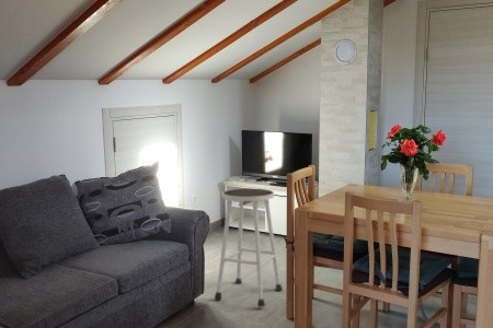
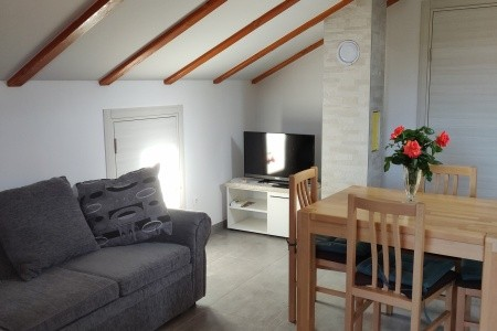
- stool (248, 248)
